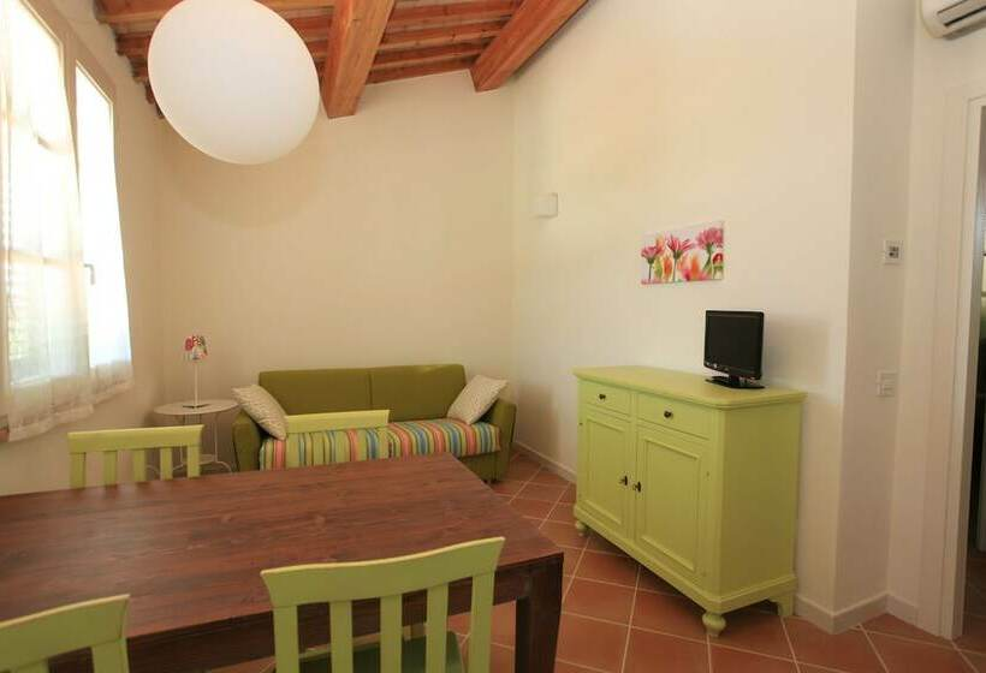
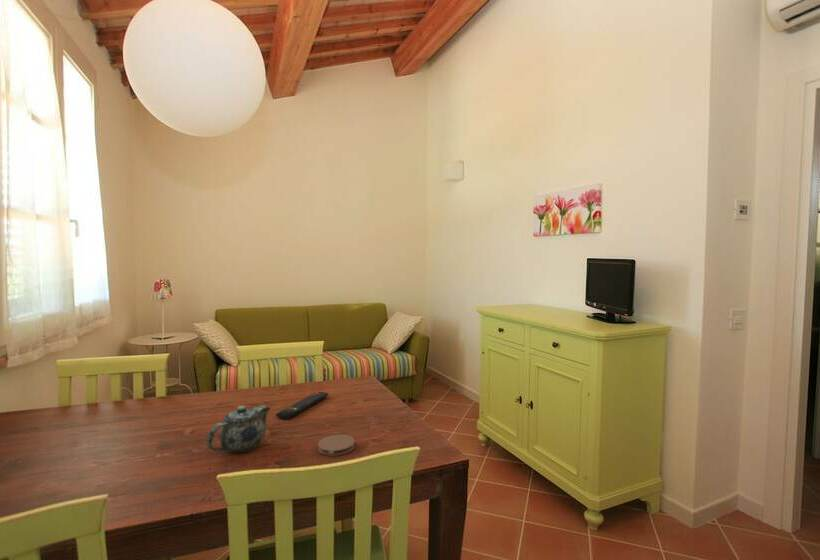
+ chinaware (240, 427)
+ coaster (336, 444)
+ remote control (304, 404)
